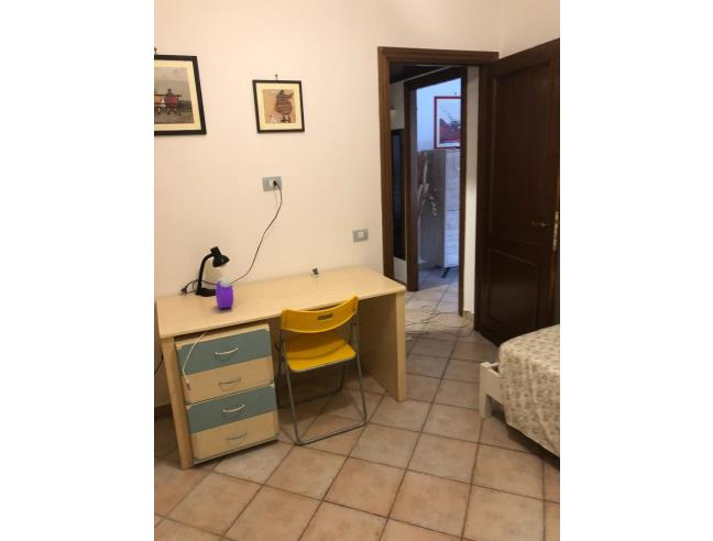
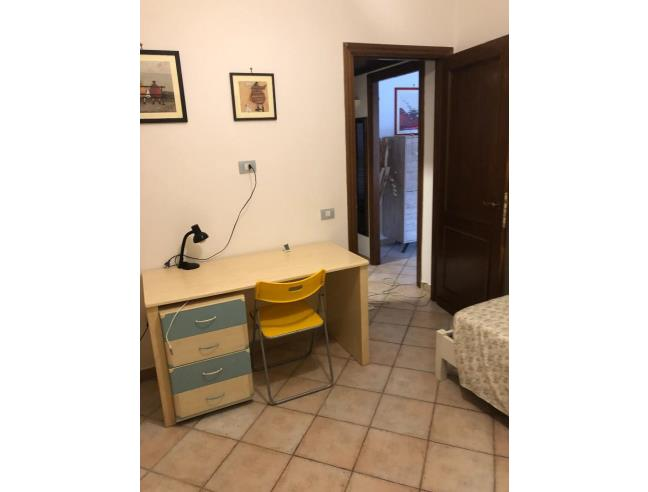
- alarm clock (223, 292)
